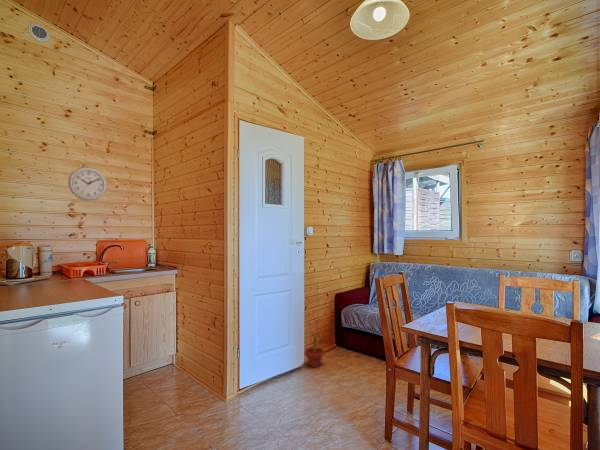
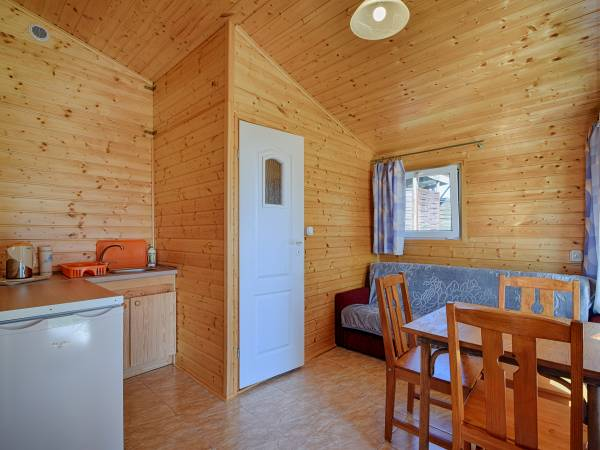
- potted plant (314, 348)
- wall clock (88, 183)
